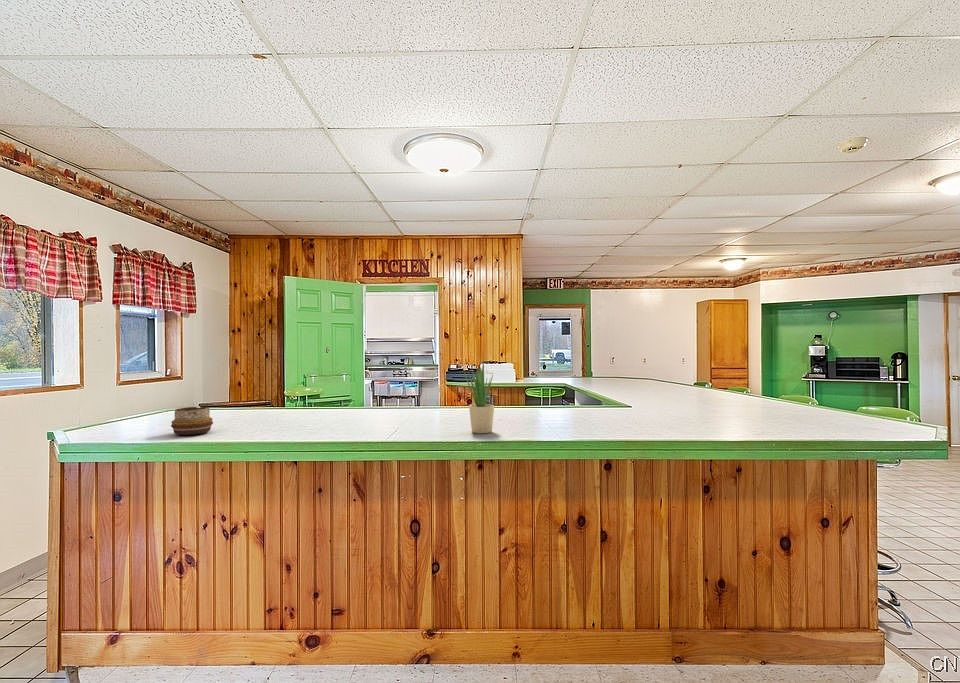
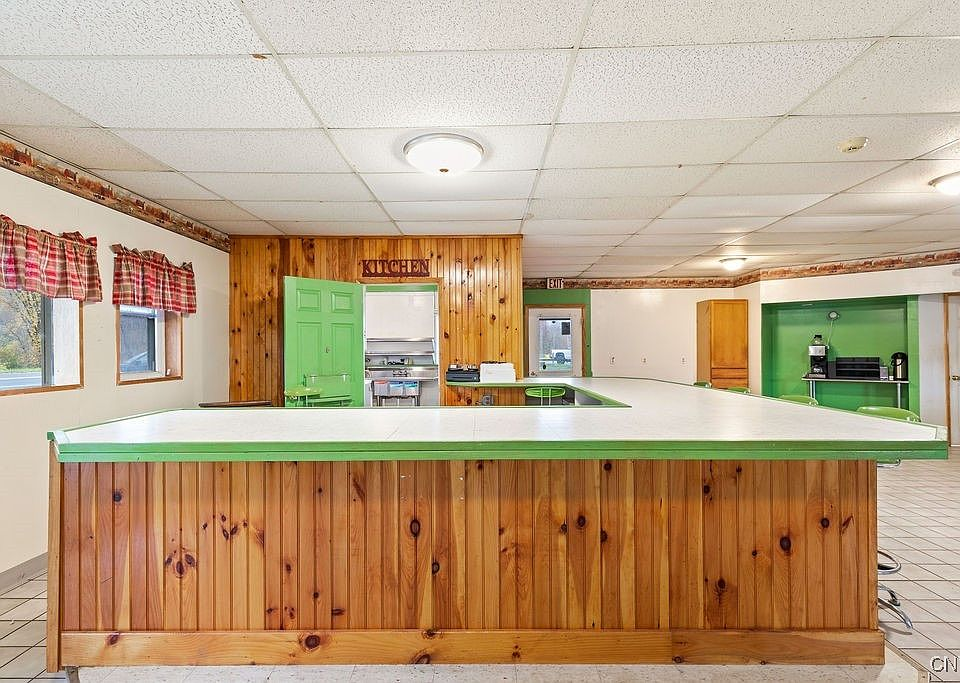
- decorative bowl (192, 420)
- potted plant (479, 394)
